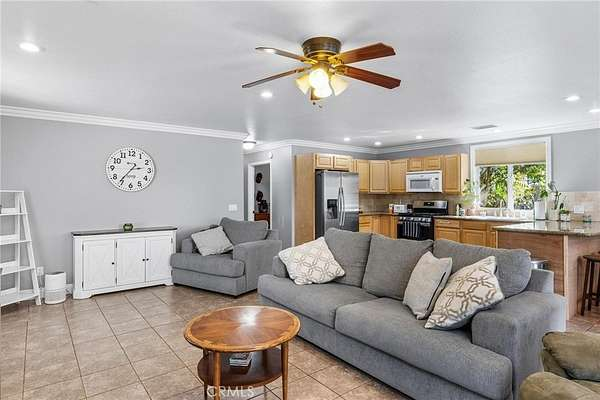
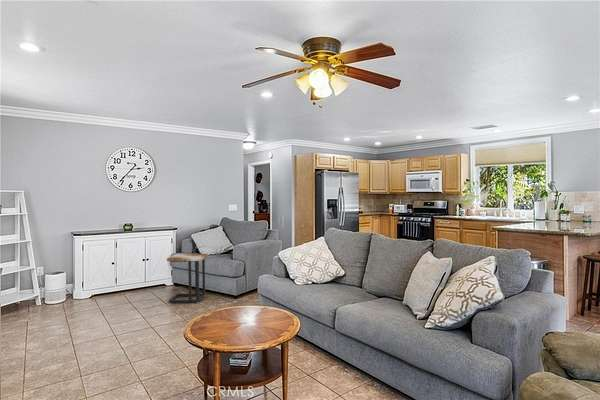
+ side table (189, 277)
